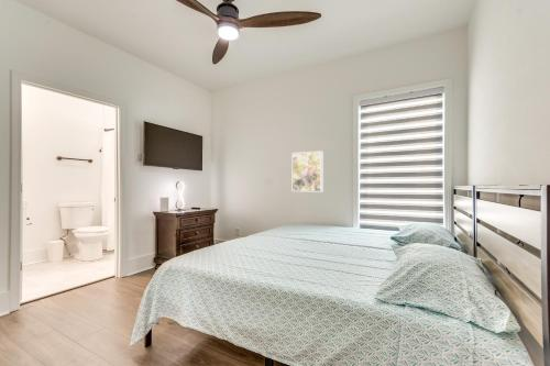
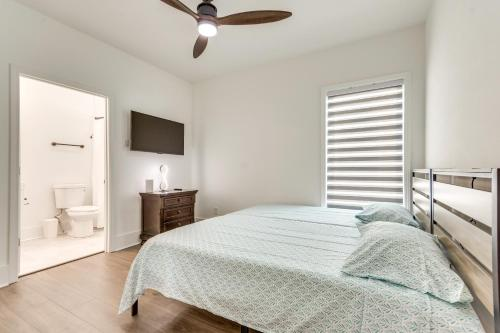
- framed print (307, 171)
